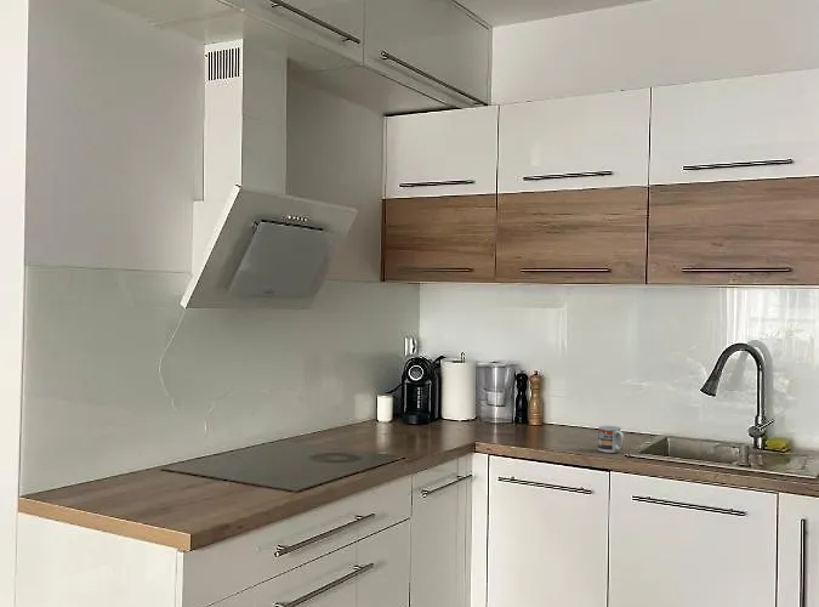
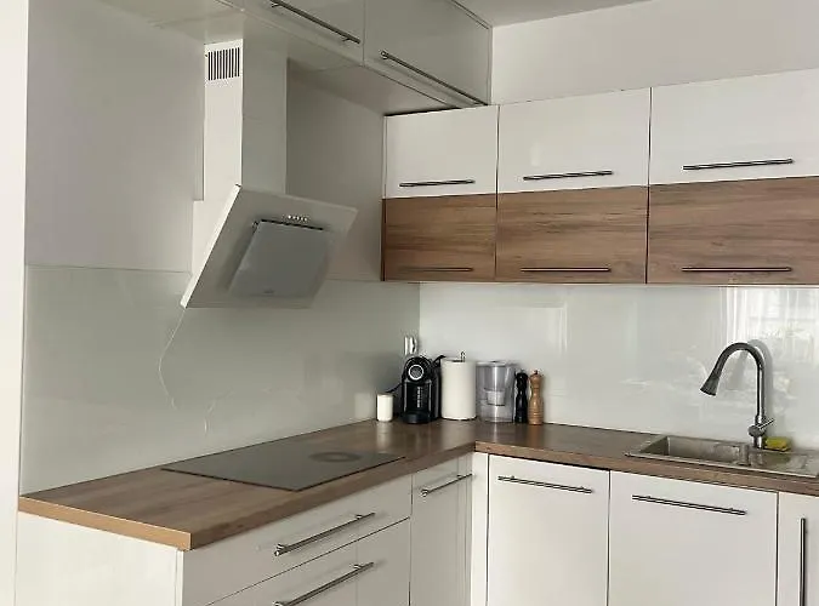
- cup (612, 439)
